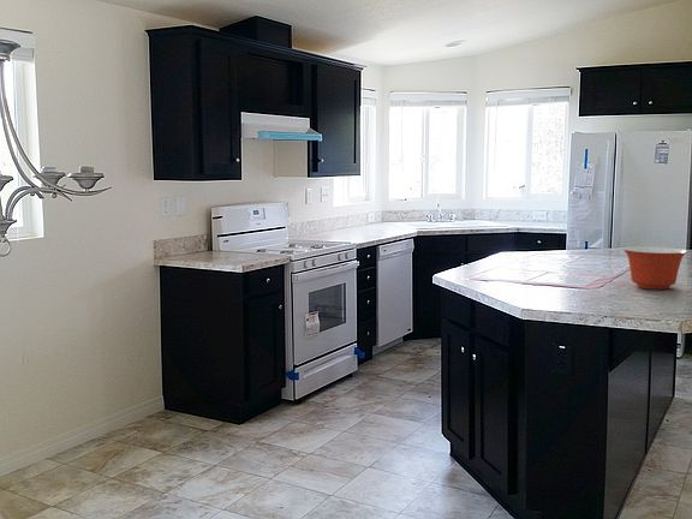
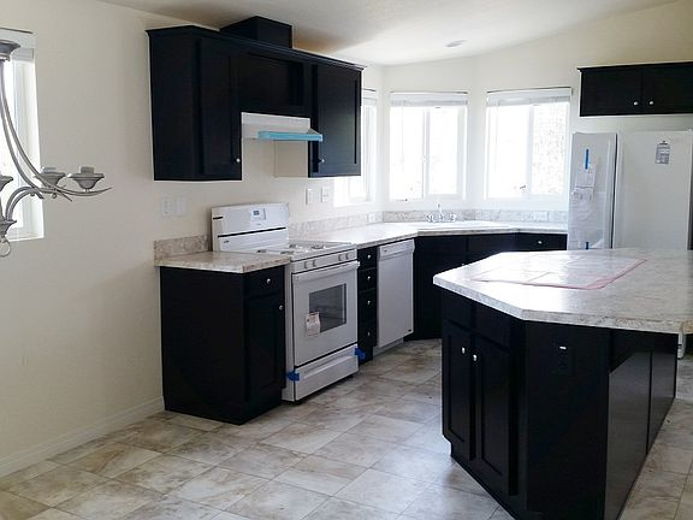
- mixing bowl (654, 268)
